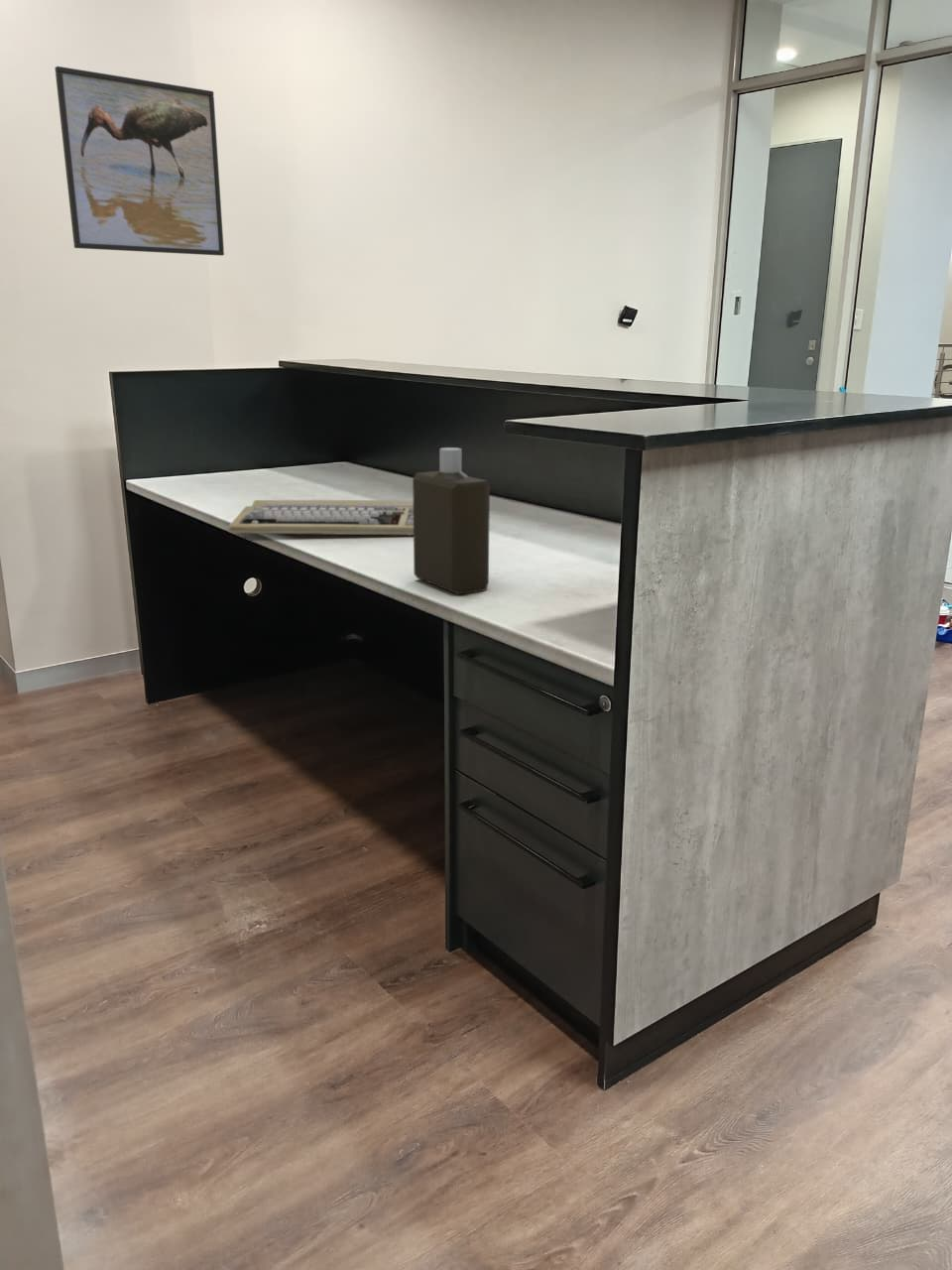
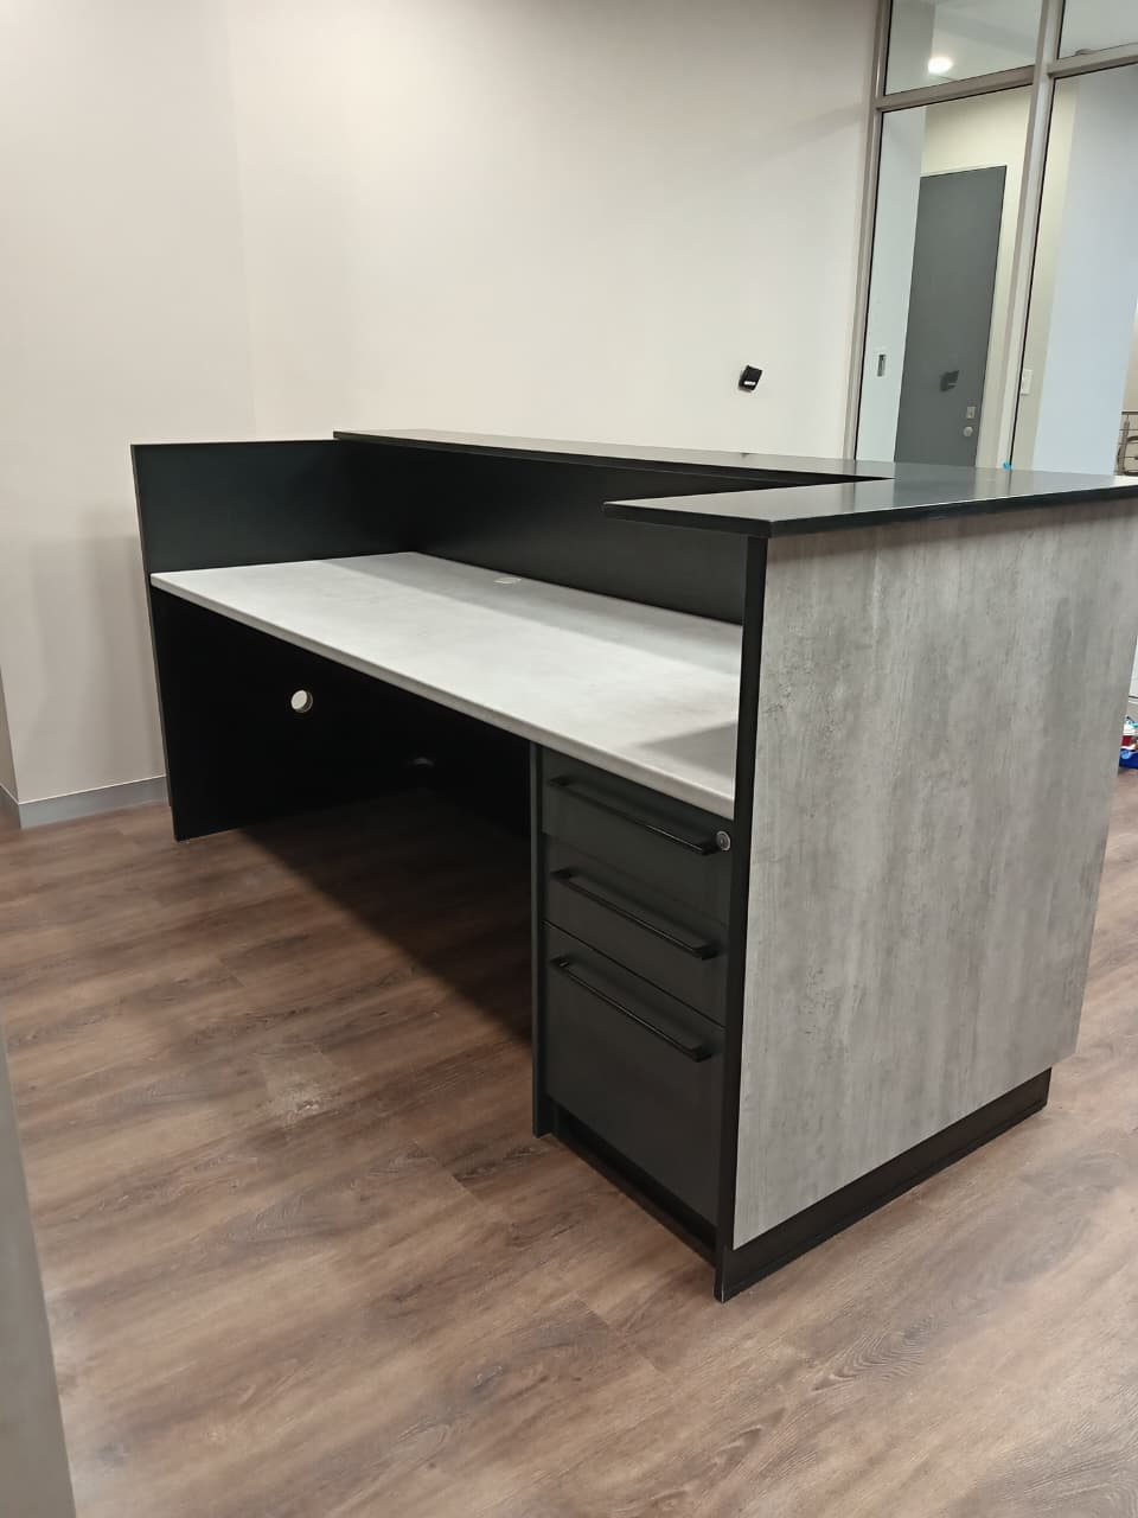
- bottle (450, 517)
- keyboard (352, 517)
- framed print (145, 168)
